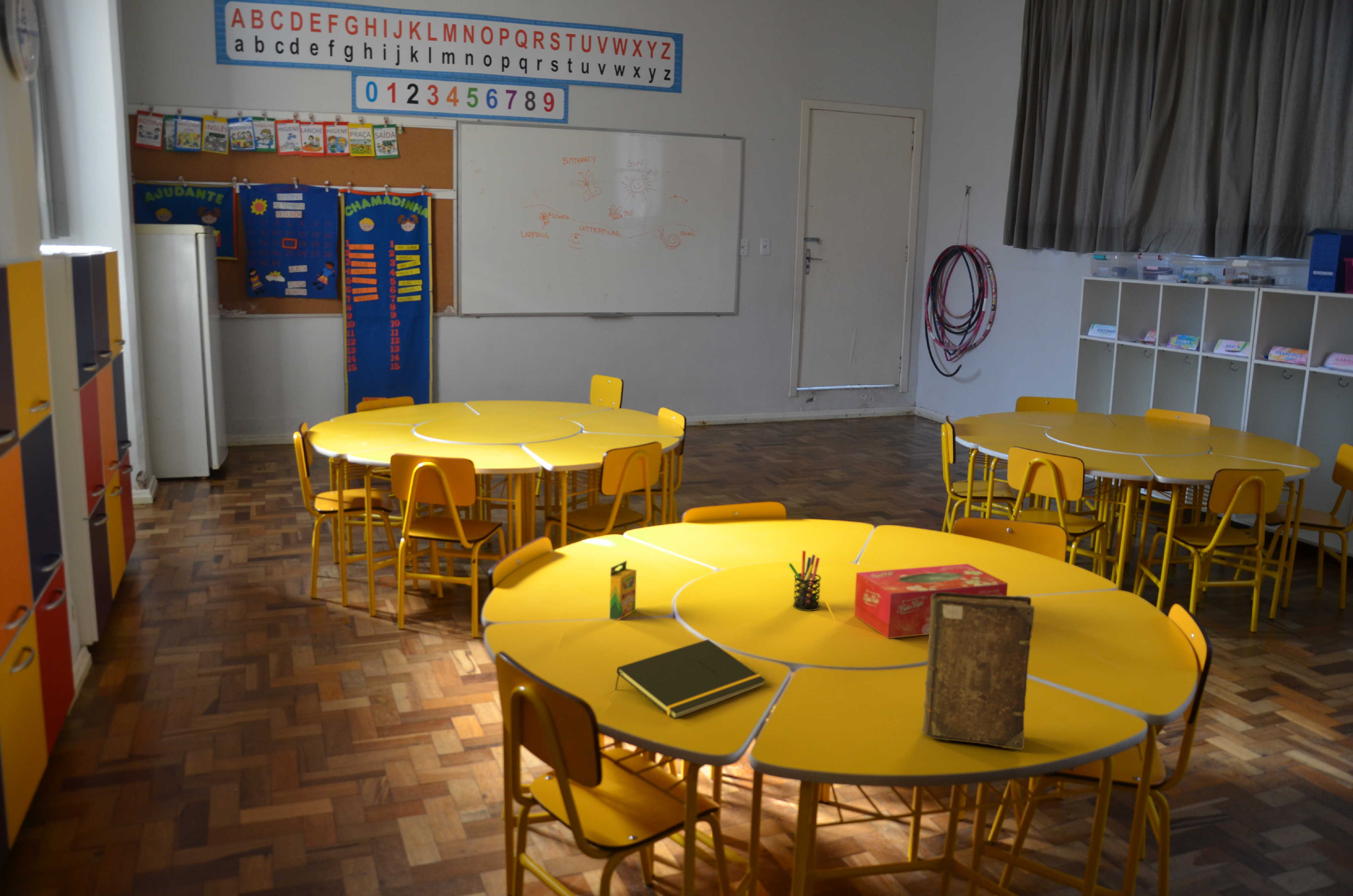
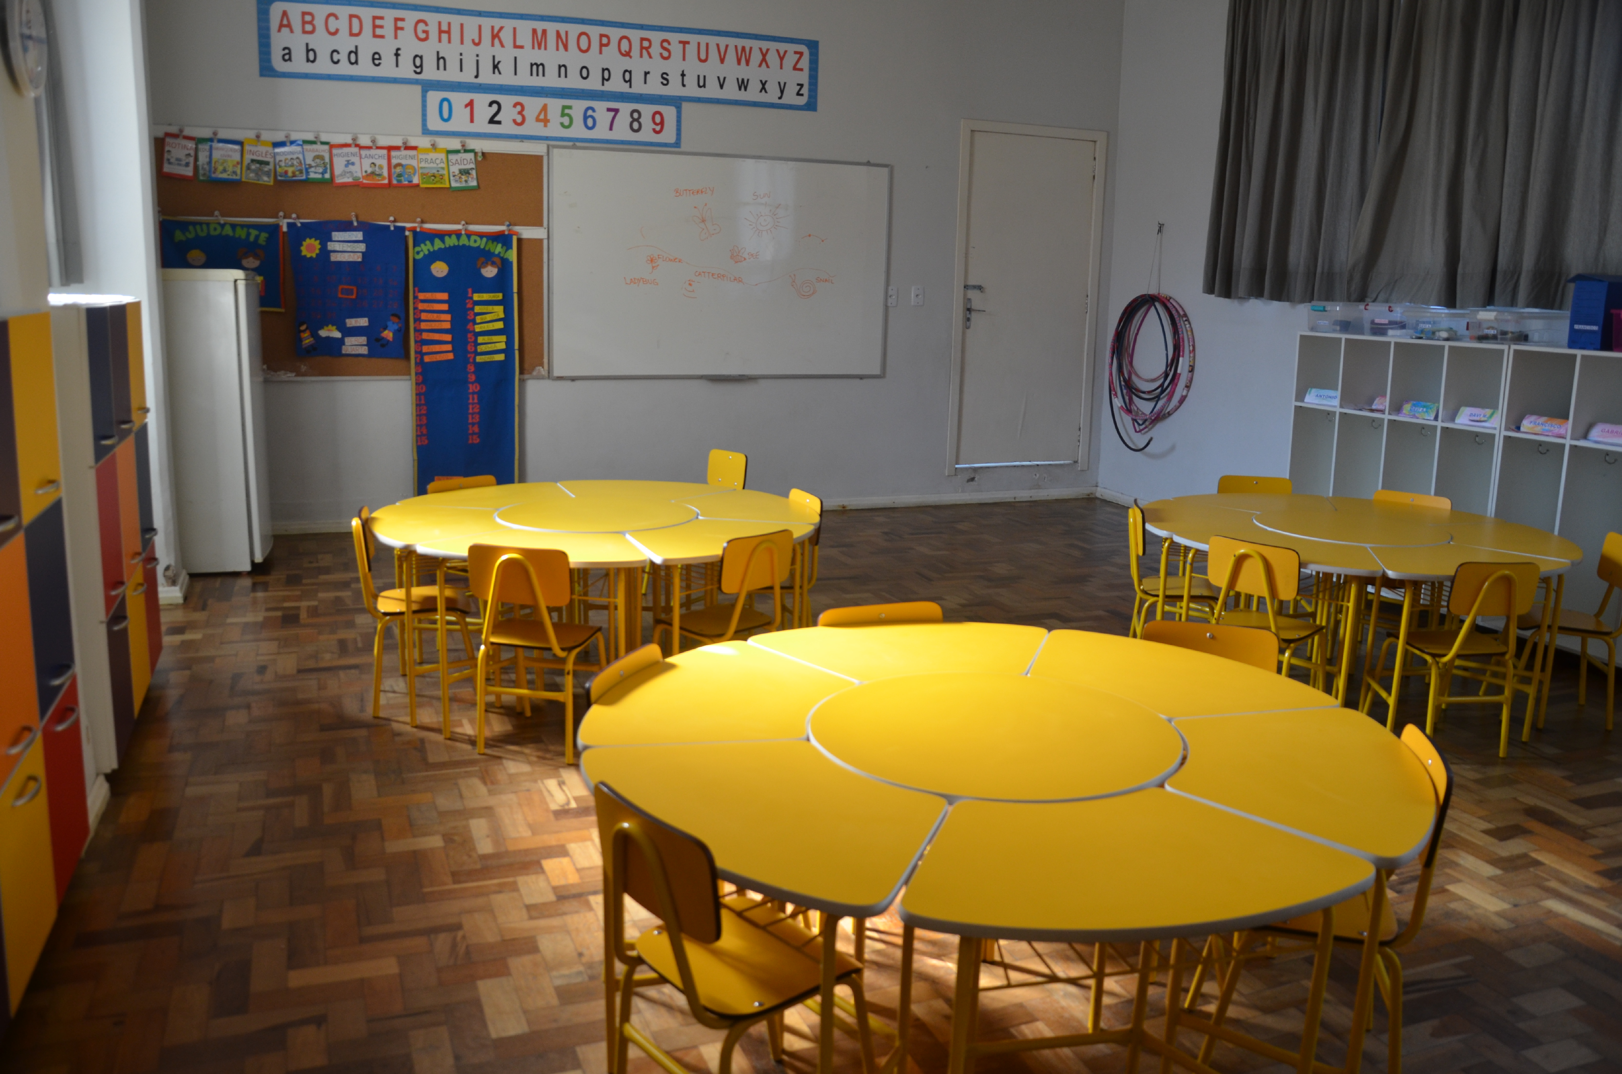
- book (977, 667)
- tissue box (930, 599)
- pen holder (804, 580)
- notepad (692, 676)
- crayon box (623, 590)
